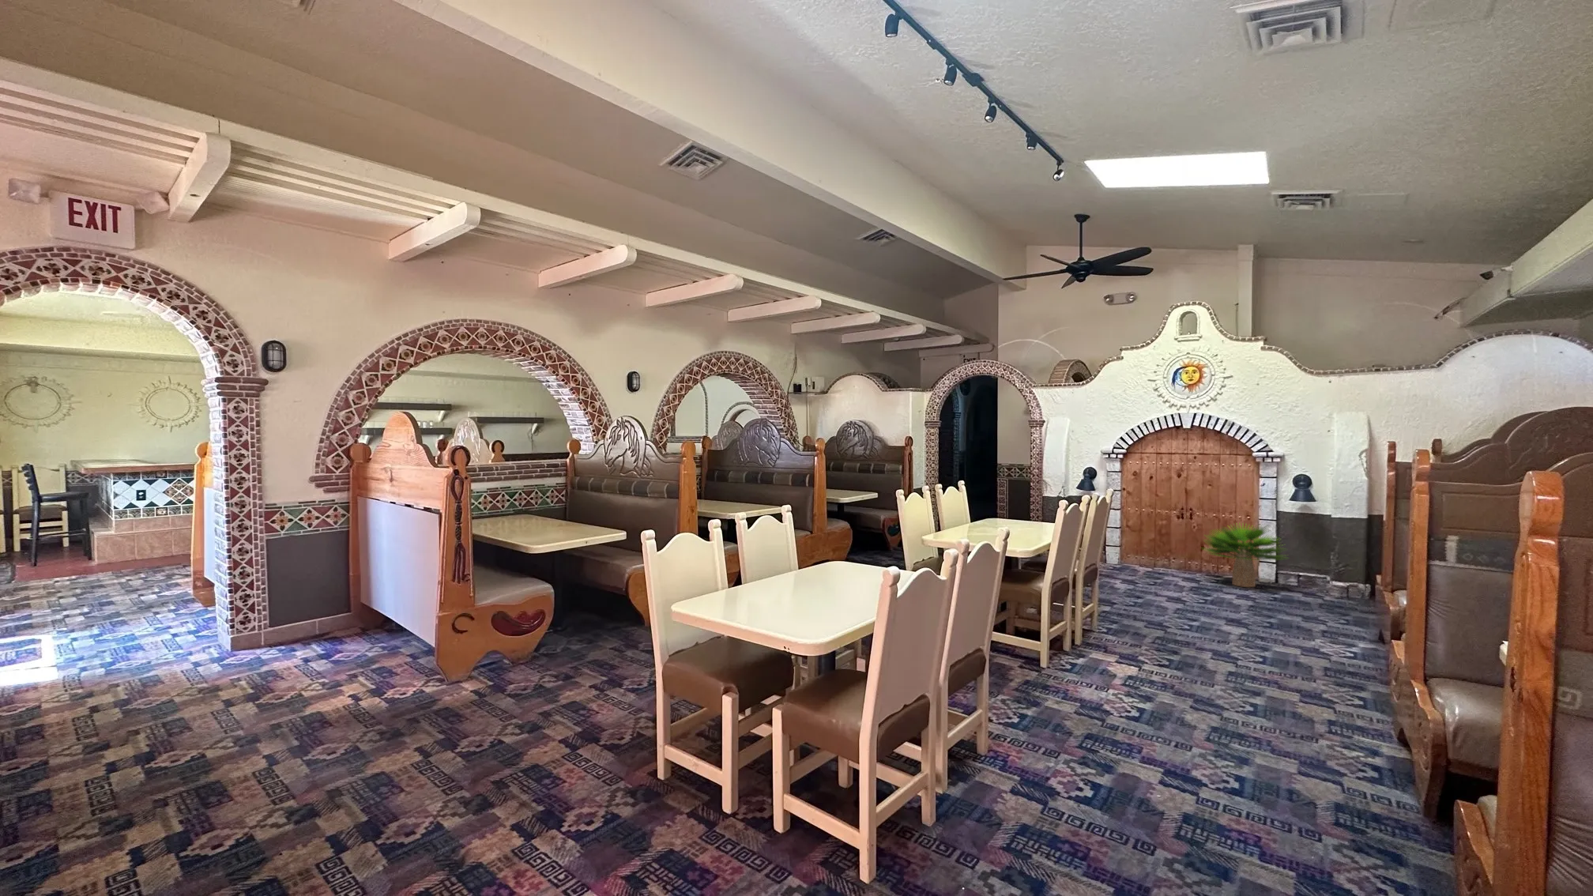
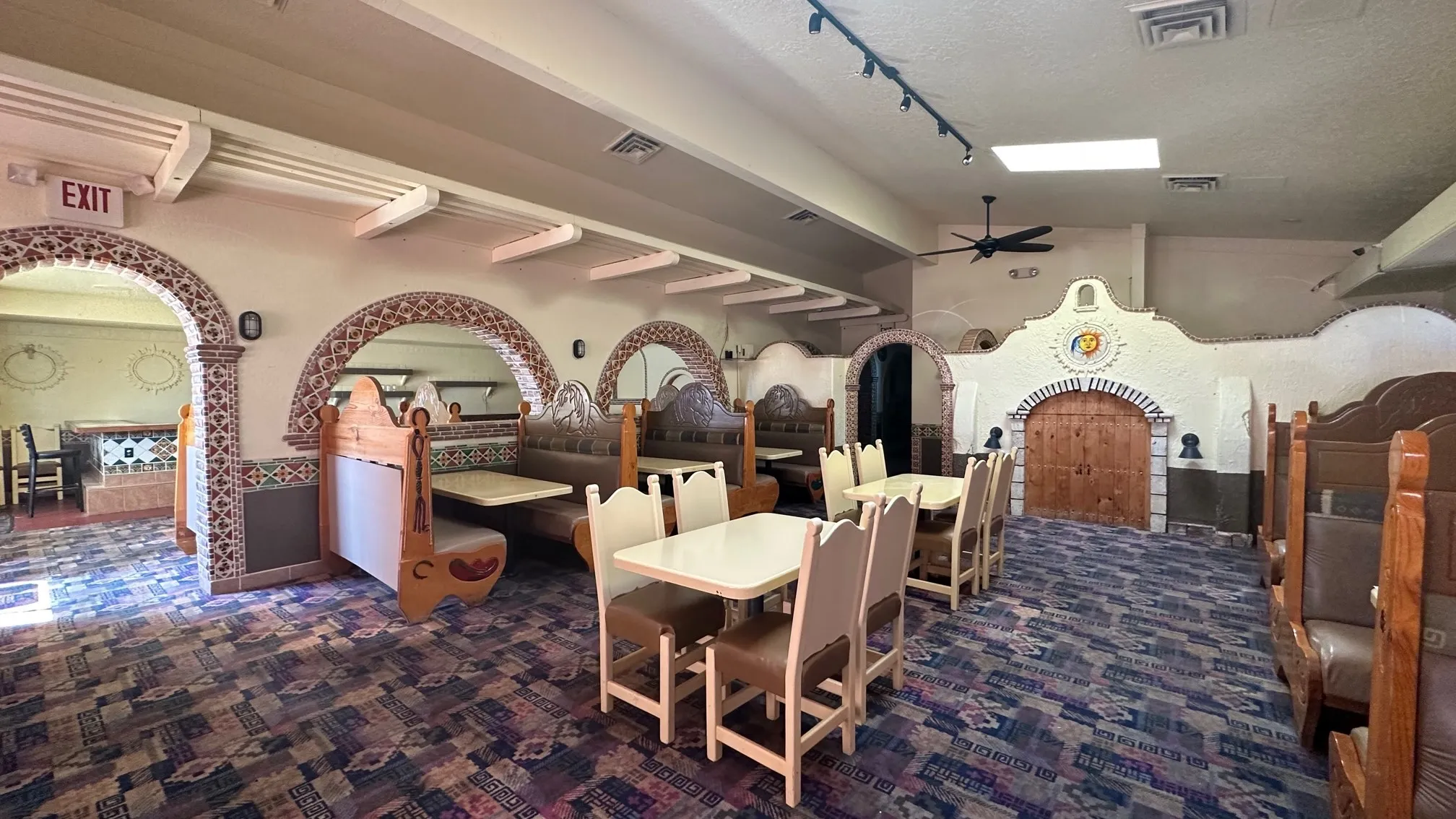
- potted plant (1243, 552)
